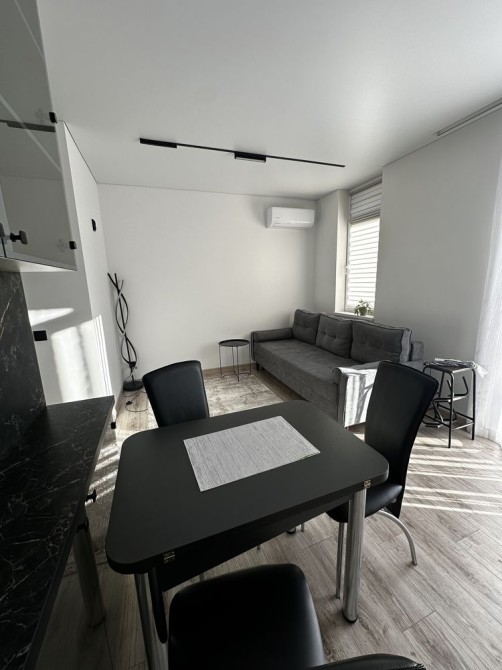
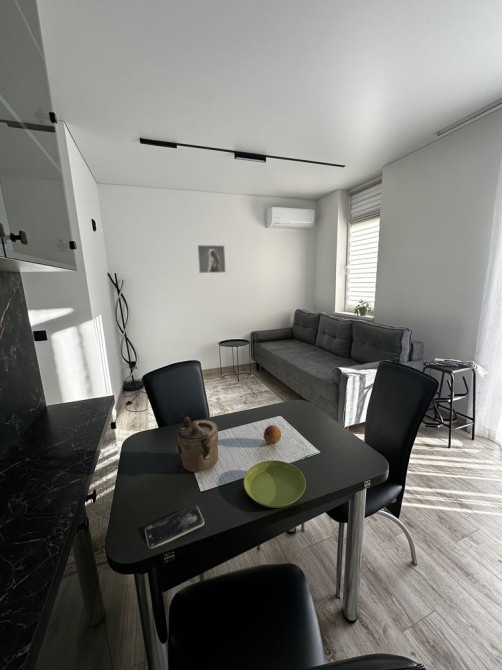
+ smartphone (174, 526)
+ teapot (196, 441)
+ saucer (274, 484)
+ fruit (272, 434)
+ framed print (211, 259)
